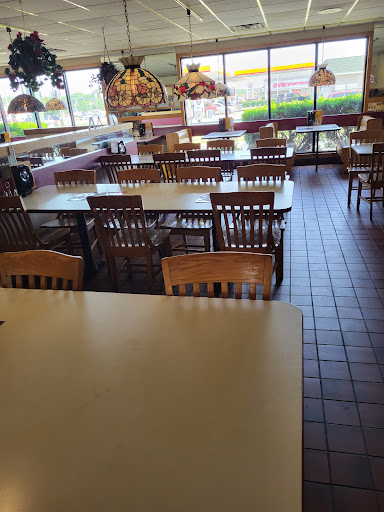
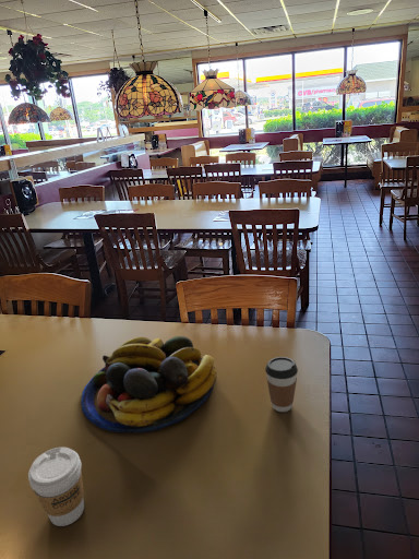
+ coffee cup (60, 487)
+ coffee cup (282, 384)
+ fruit bowl (145, 366)
